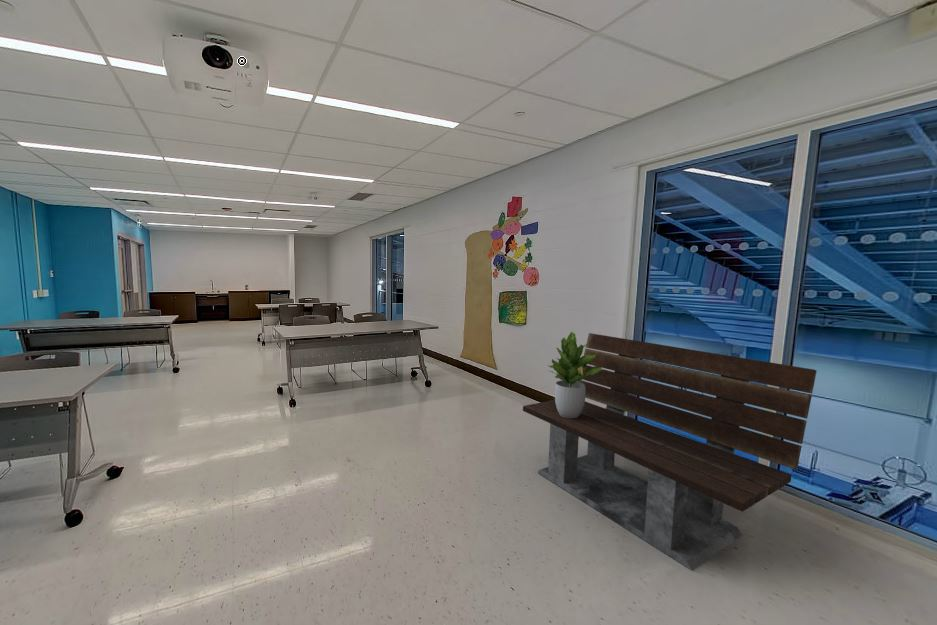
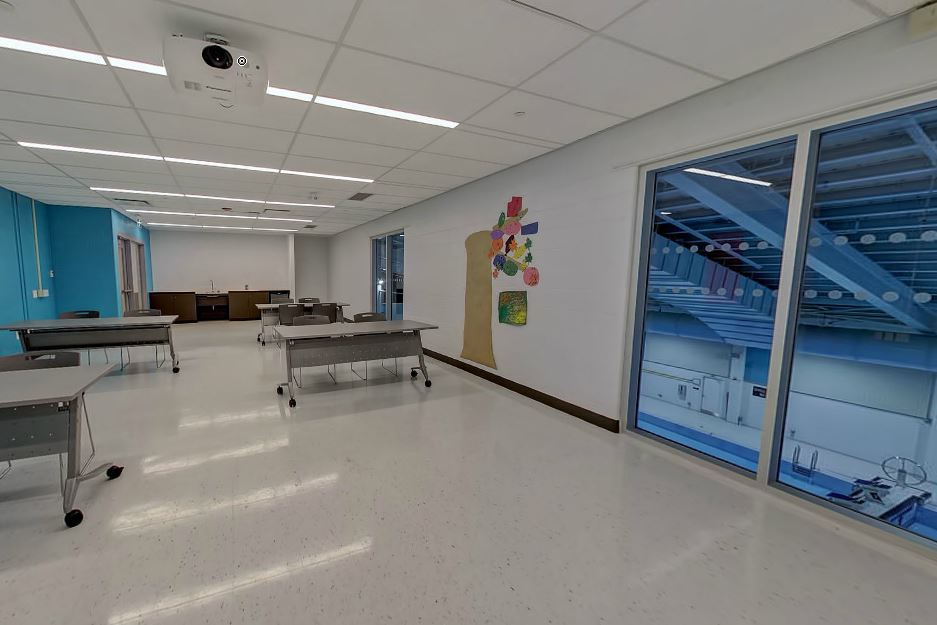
- potted plant (571, 374)
- bench (641, 423)
